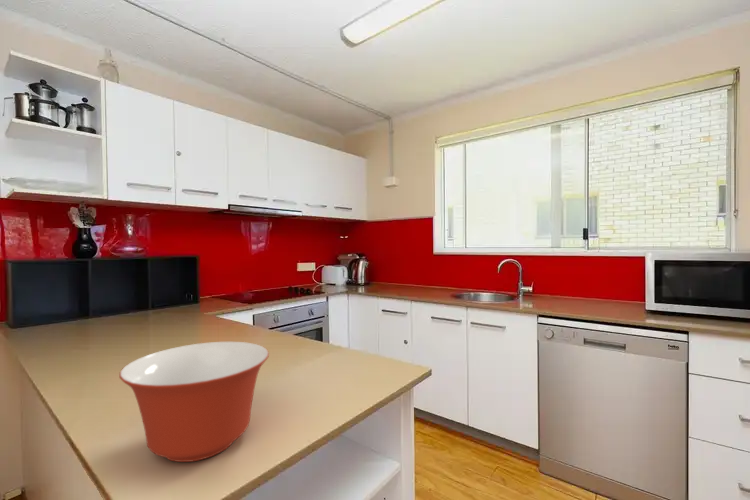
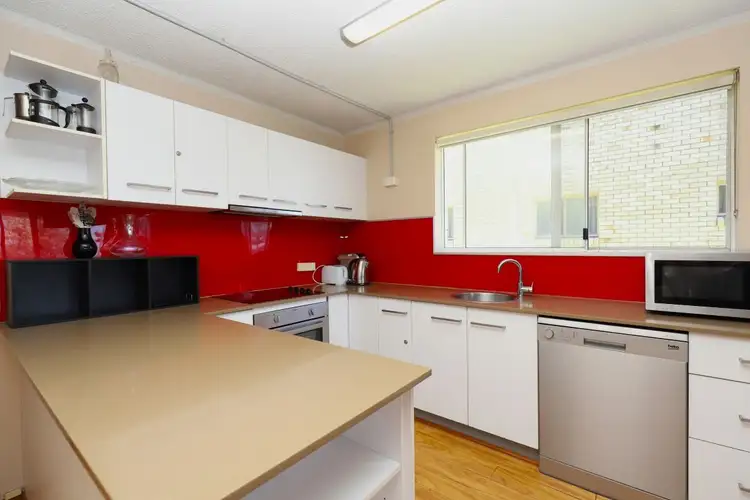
- mixing bowl (201, 400)
